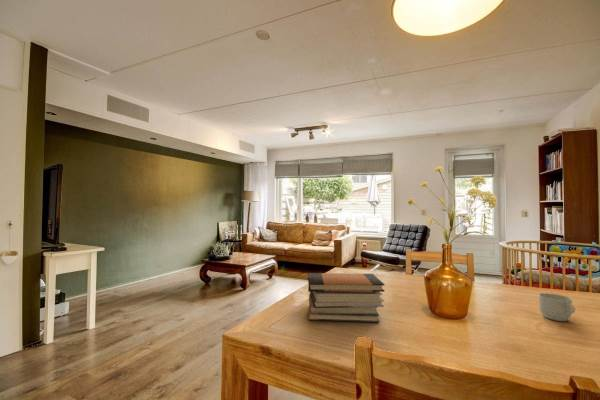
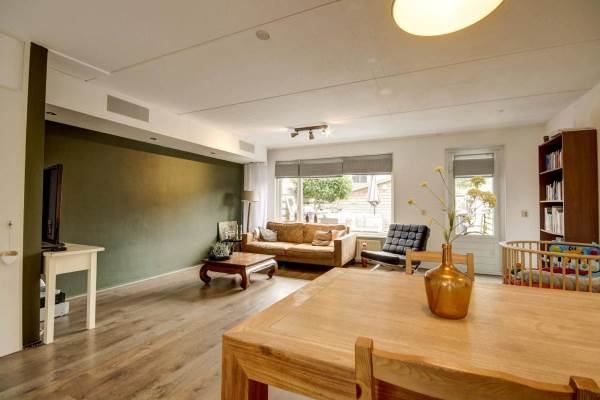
- book stack (343, 295)
- mug (558, 308)
